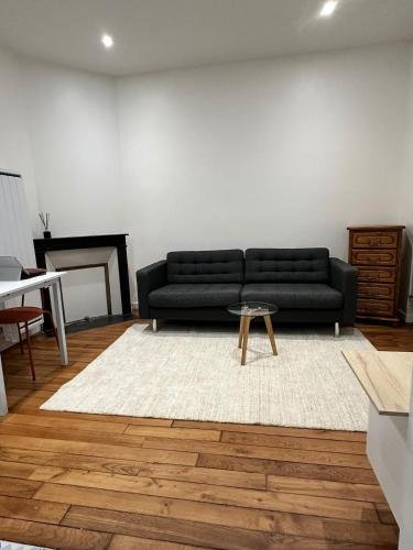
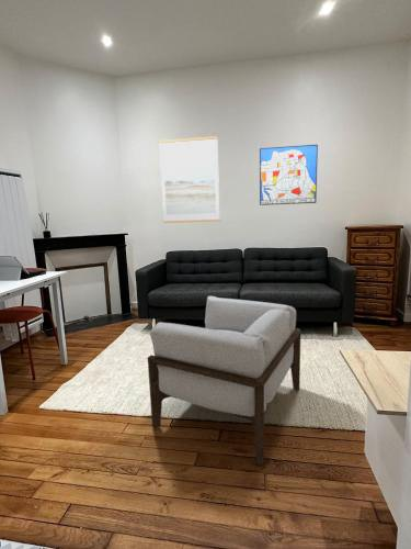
+ wall art (190, 181)
+ wall art (287, 176)
+ armchair (230, 360)
